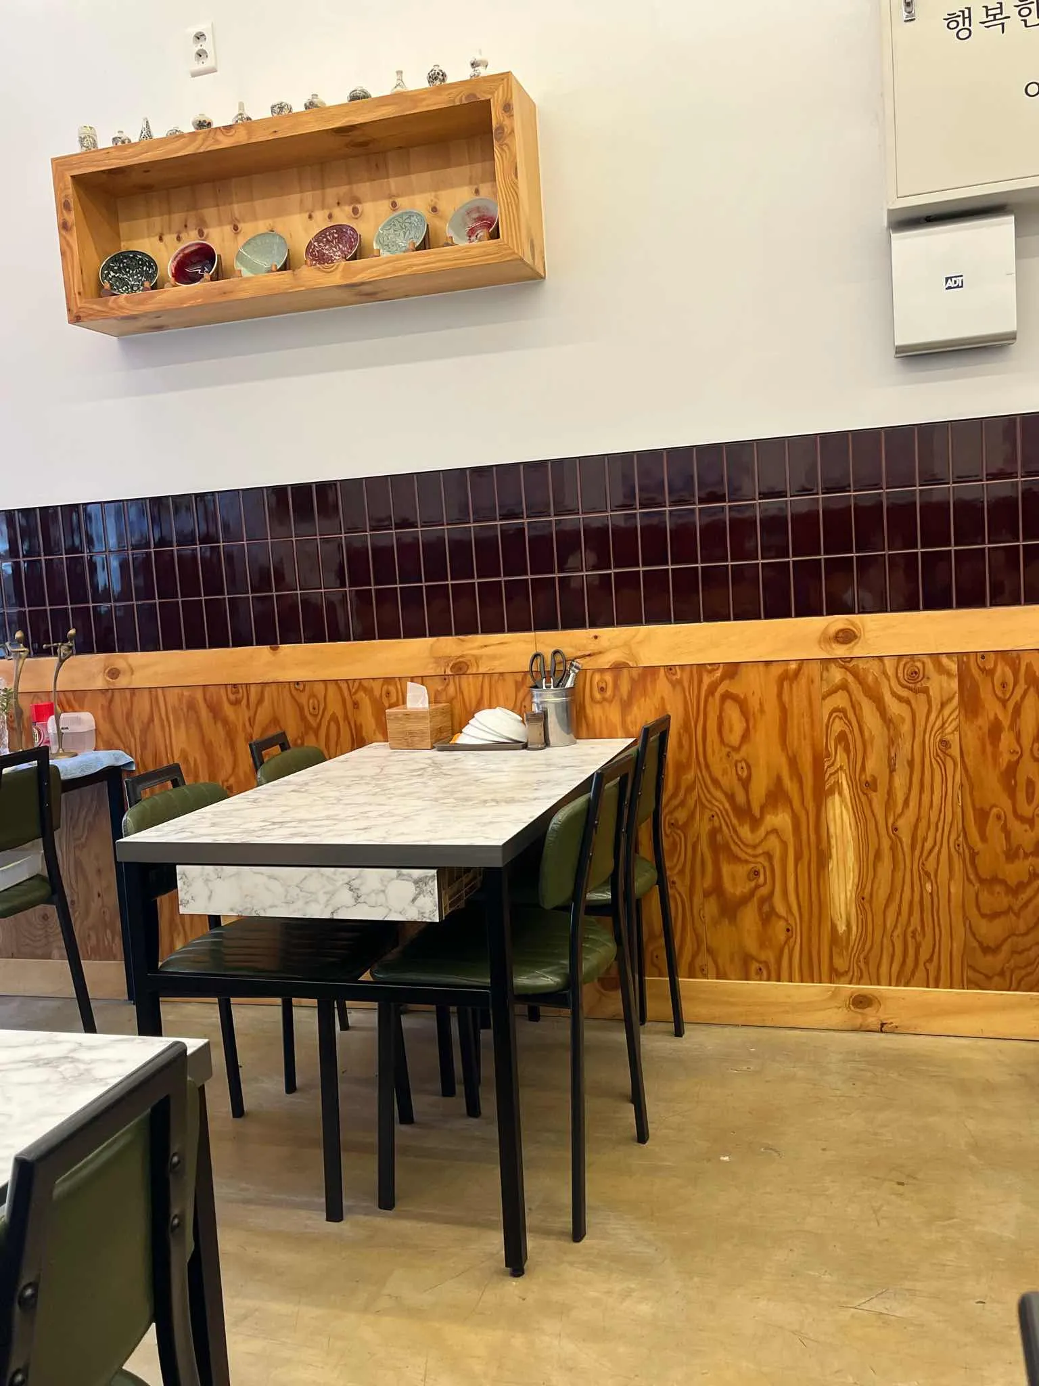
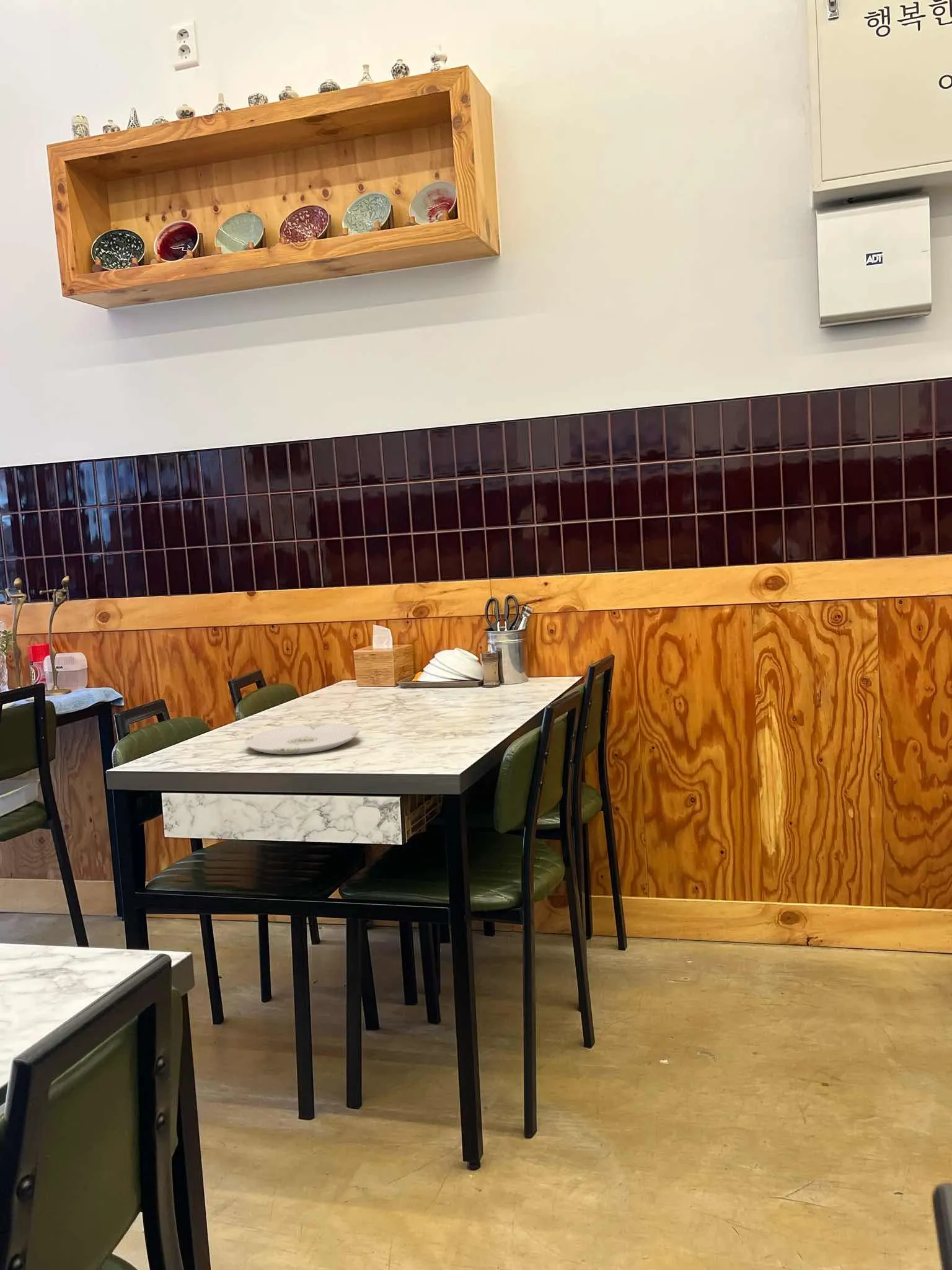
+ plate (302, 740)
